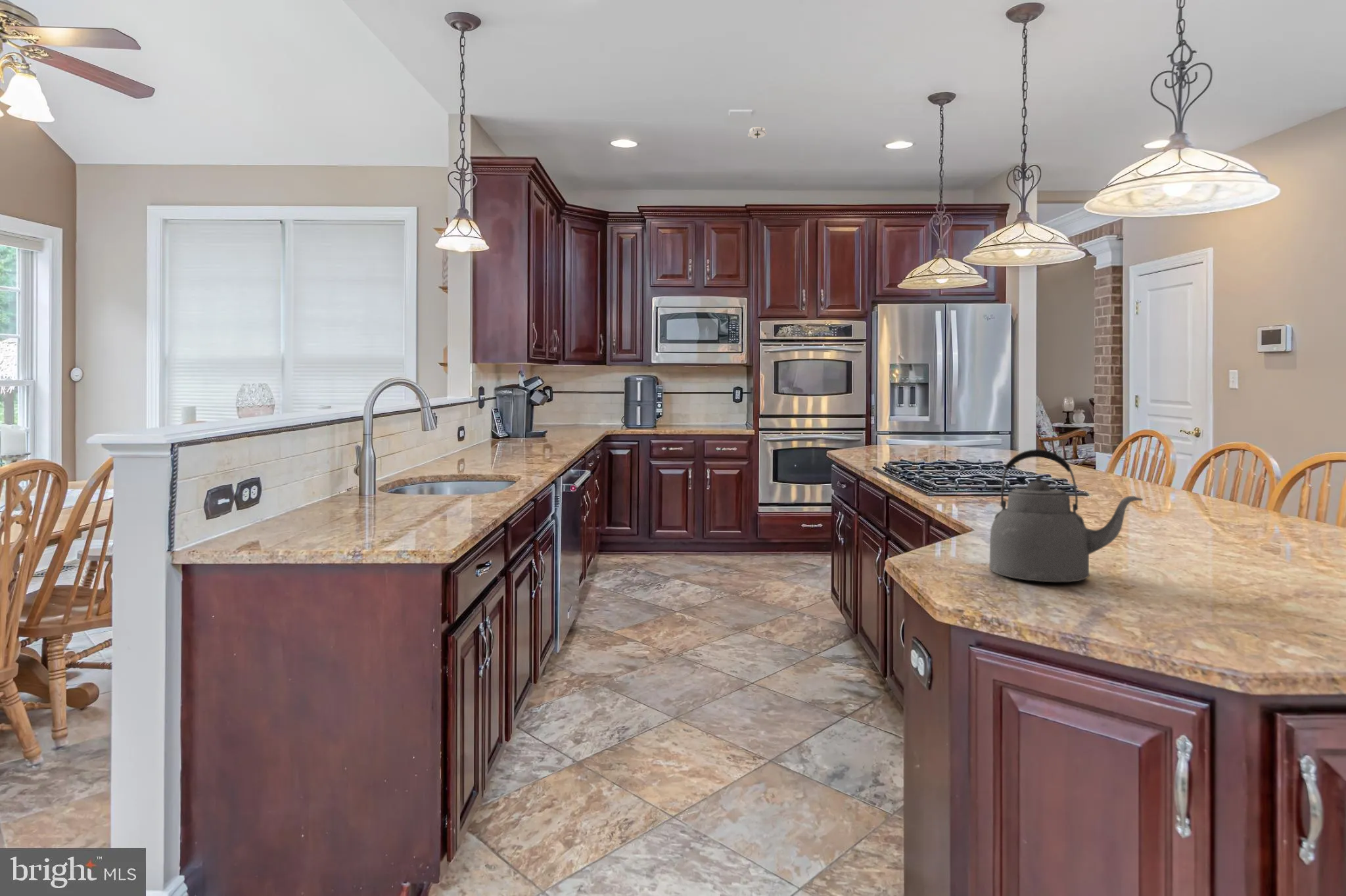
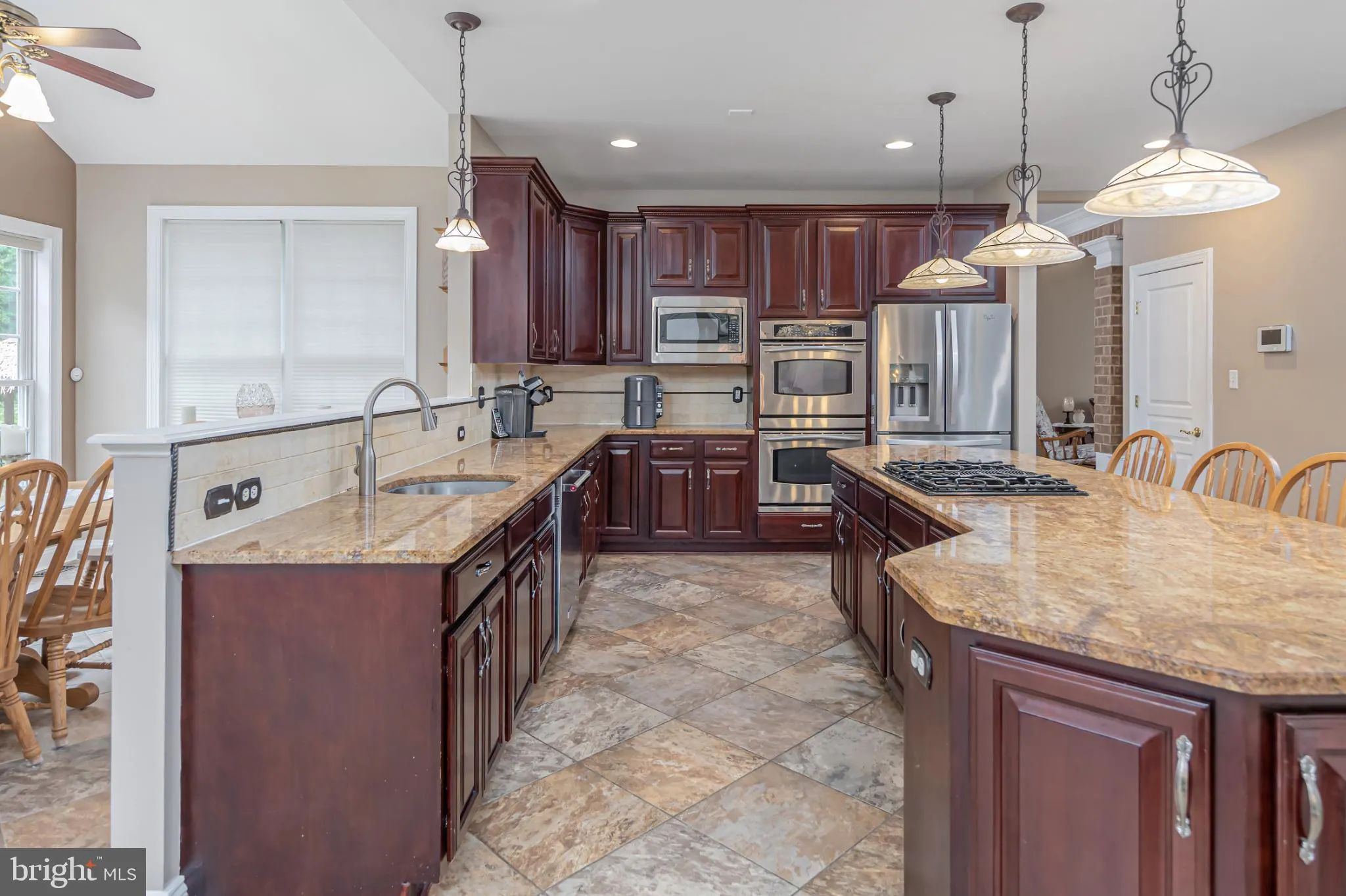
- kettle (1062, 513)
- smoke detector (756, 132)
